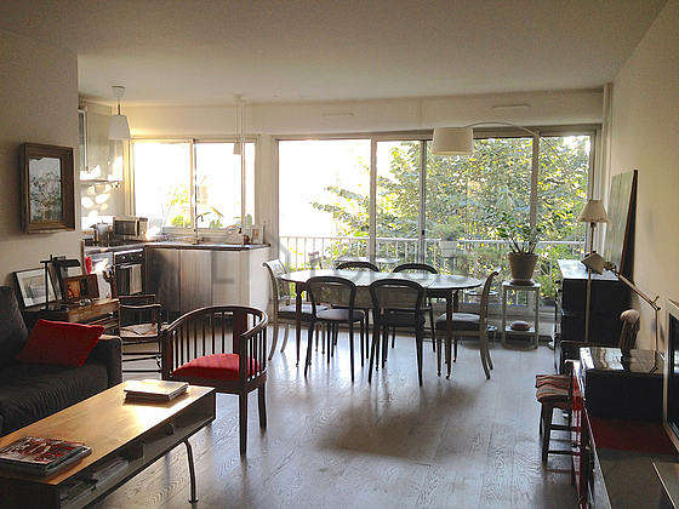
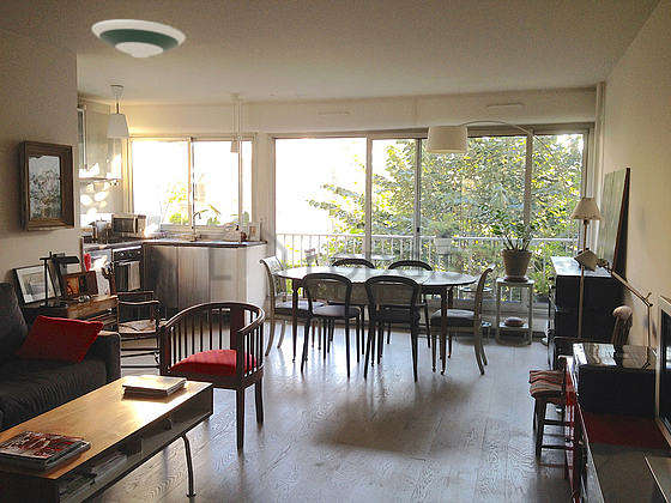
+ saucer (139, 44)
